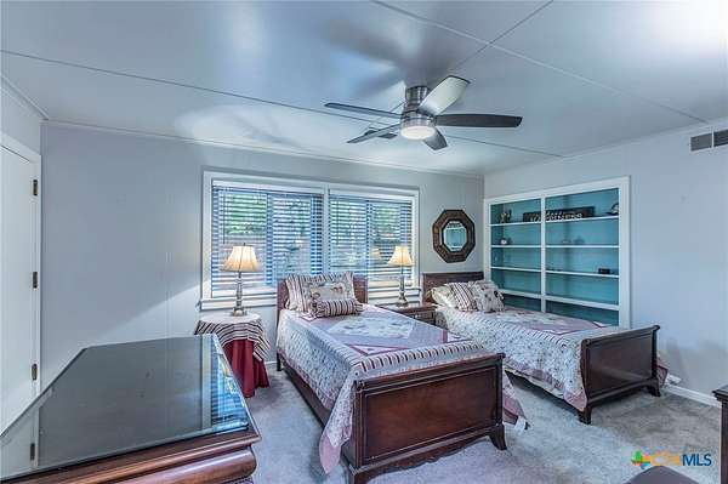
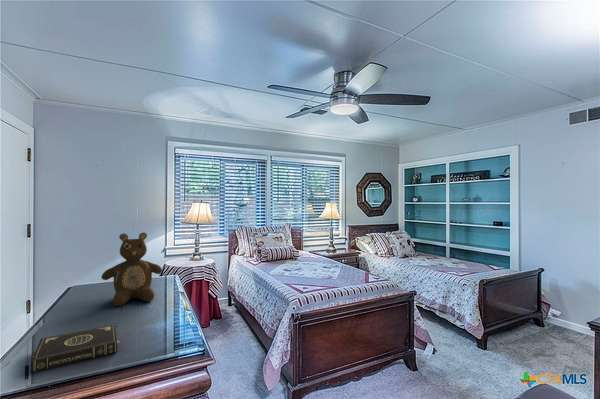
+ book (78, 345)
+ teddy bear (133, 266)
